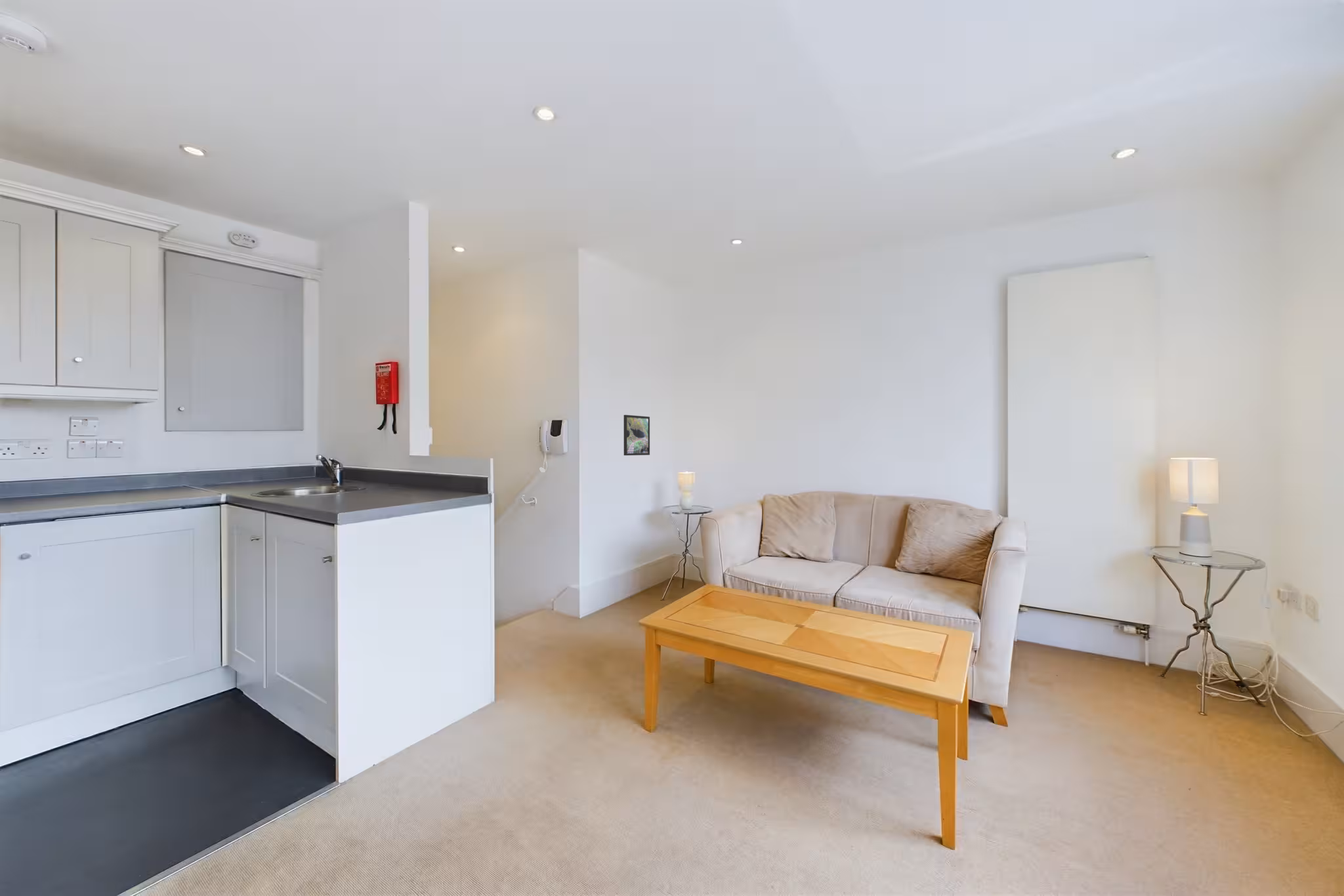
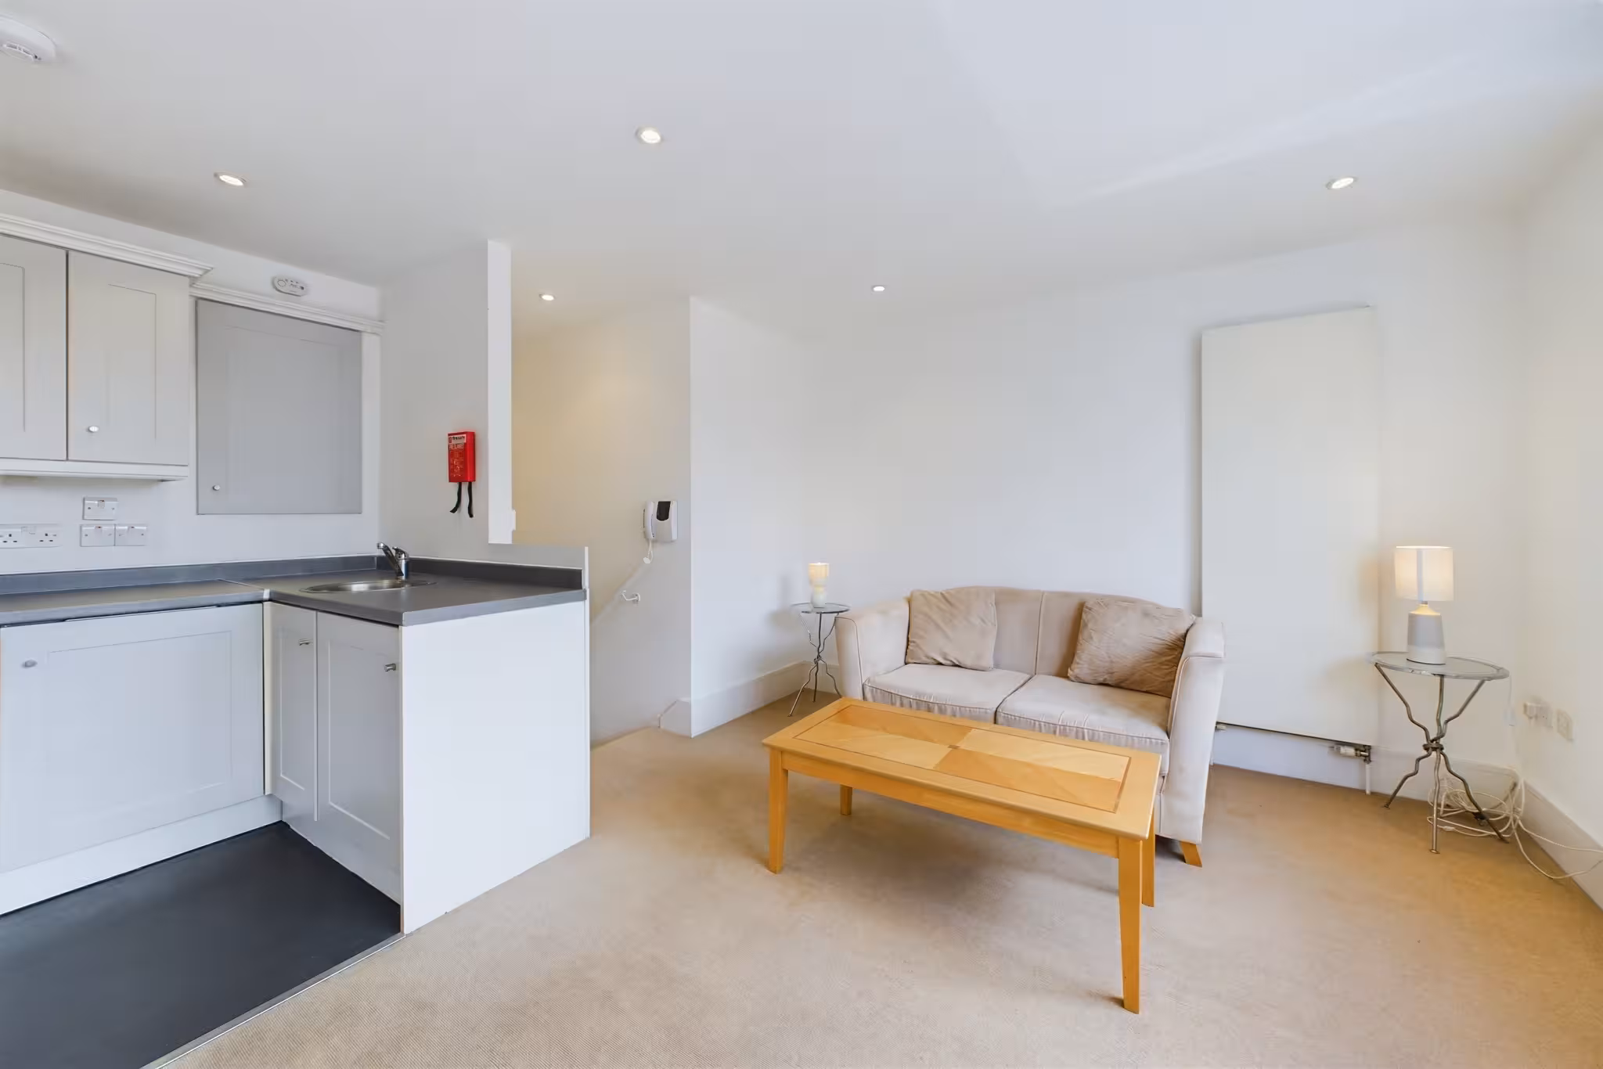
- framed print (637, 436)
